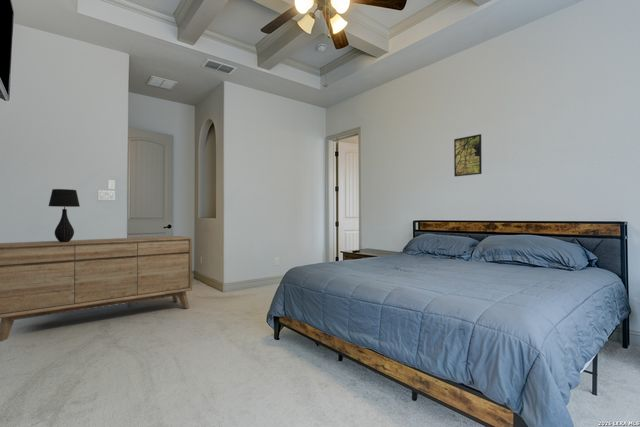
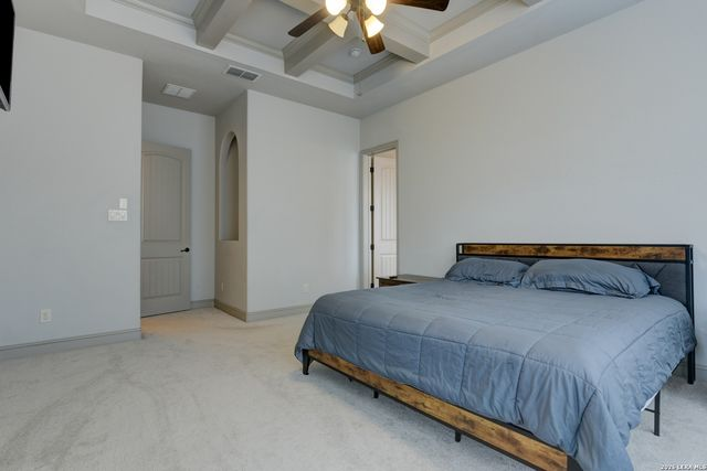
- table lamp (64, 215)
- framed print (467, 156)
- sideboard (105, 278)
